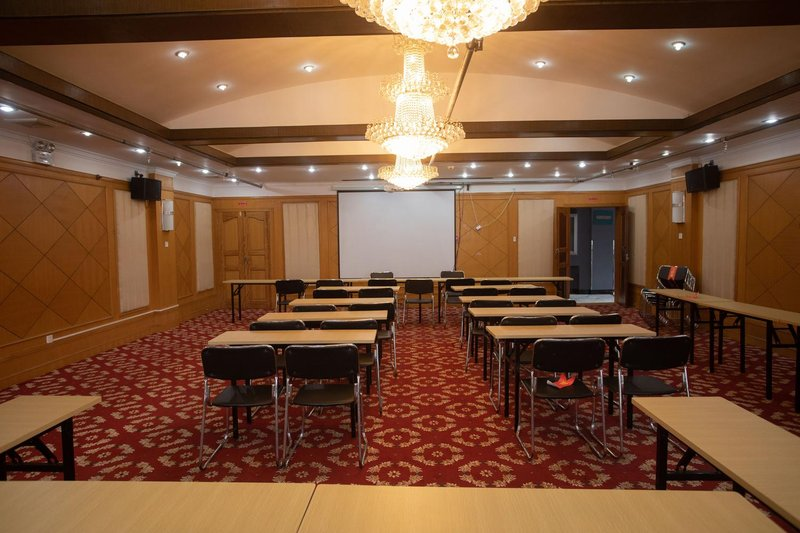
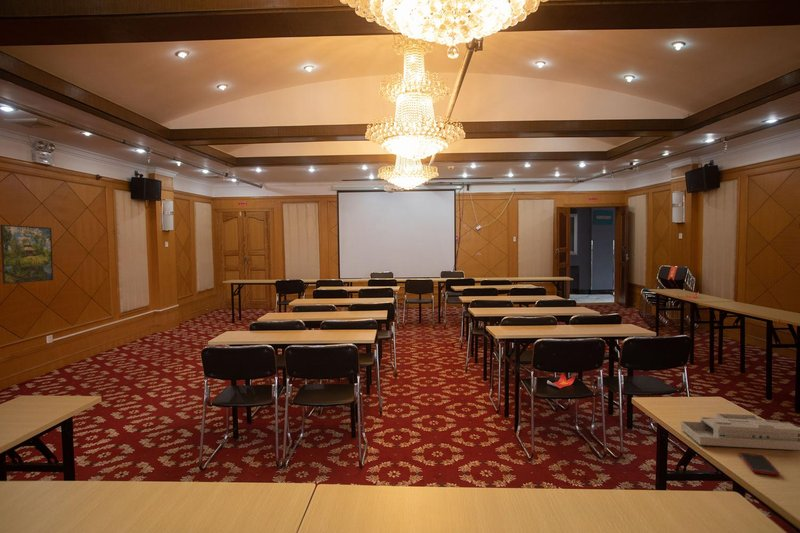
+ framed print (28, 254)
+ desk organizer (750, 429)
+ cell phone (758, 463)
